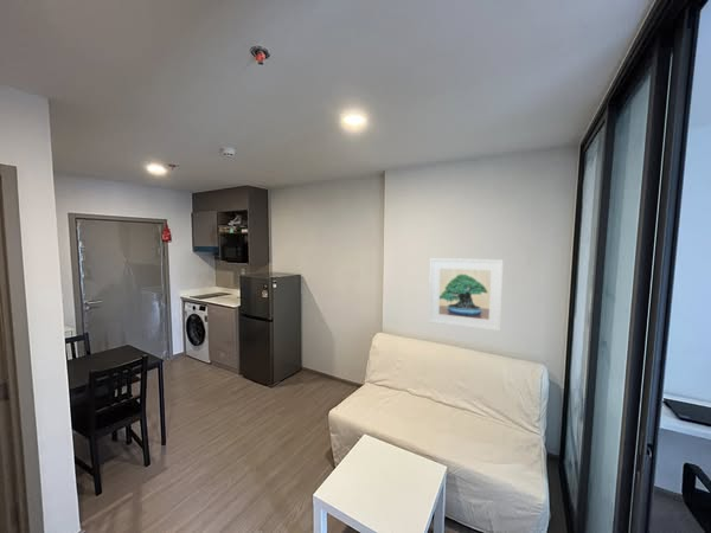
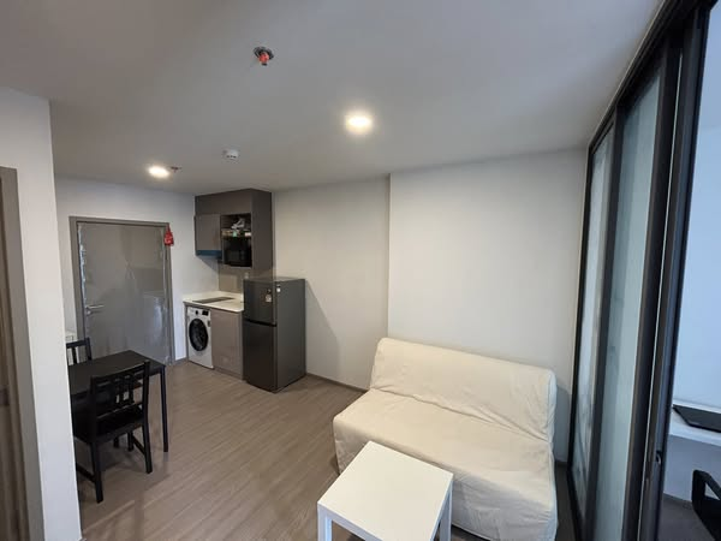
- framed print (463, 293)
